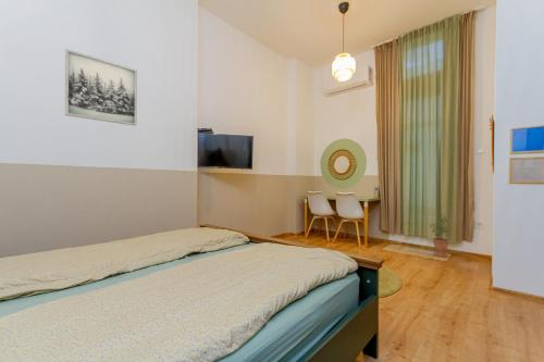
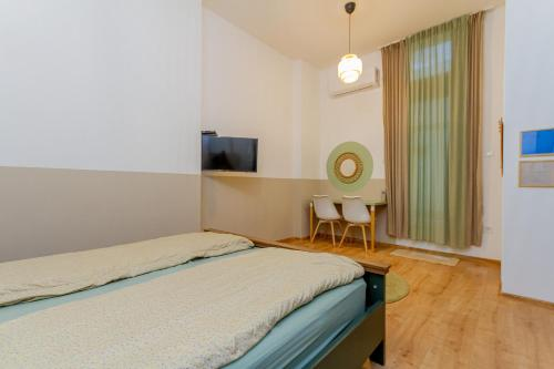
- potted plant (438, 235)
- wall art (103, 90)
